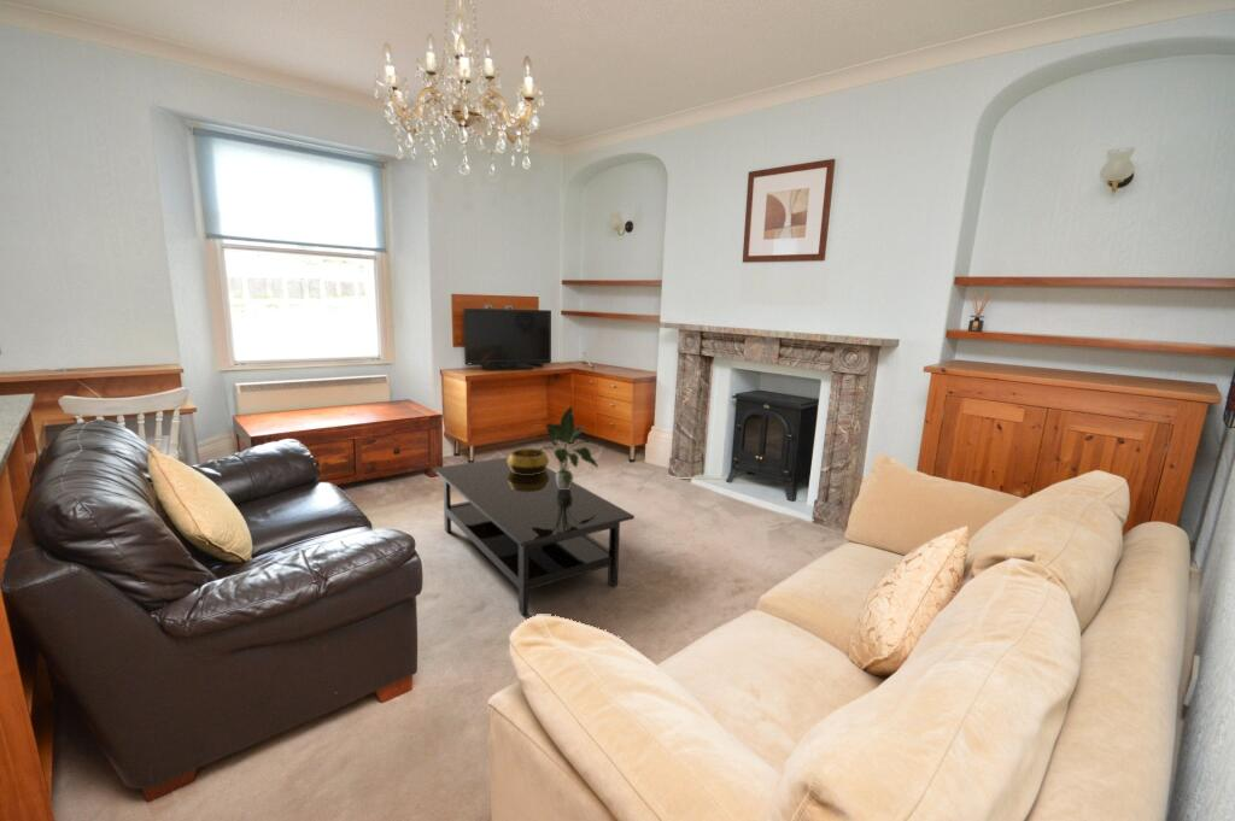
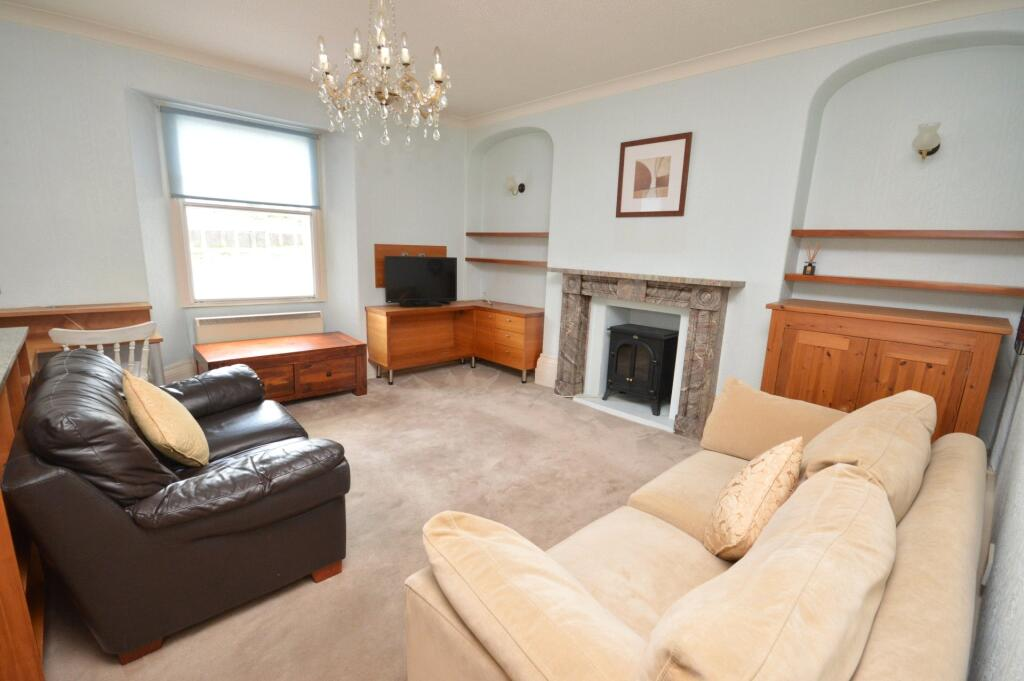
- potted plant (563, 448)
- coffee table (522, 522)
- decorative bowl (528, 461)
